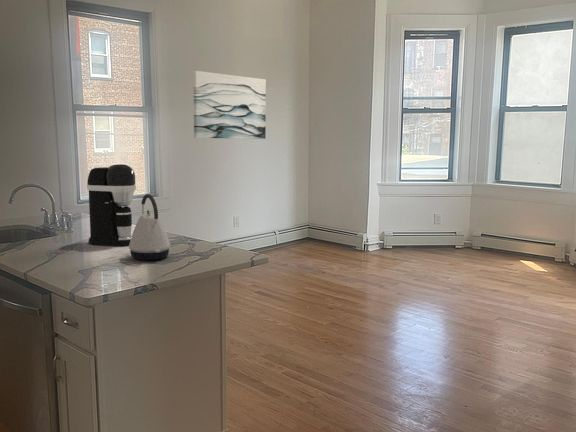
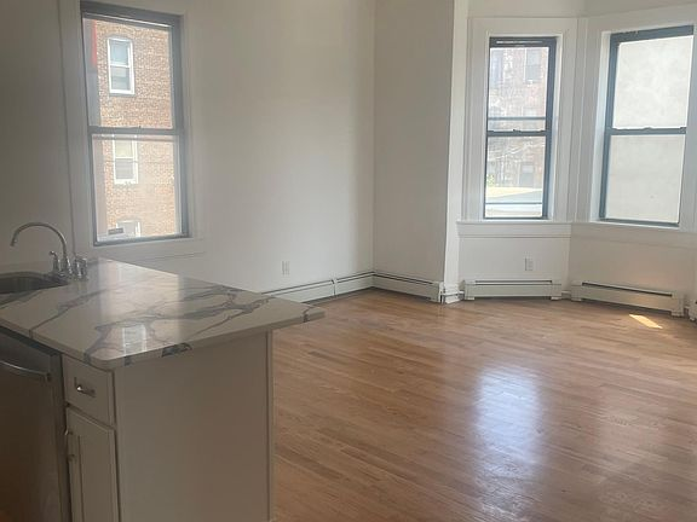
- coffee maker (112, 203)
- kettle (148, 225)
- wall art (231, 107)
